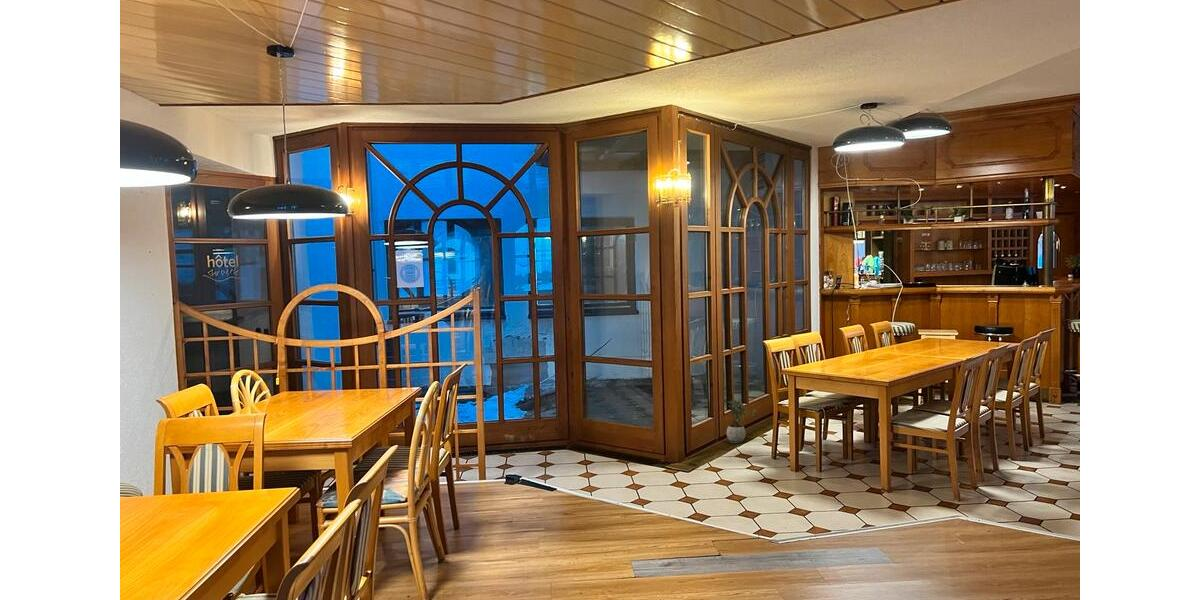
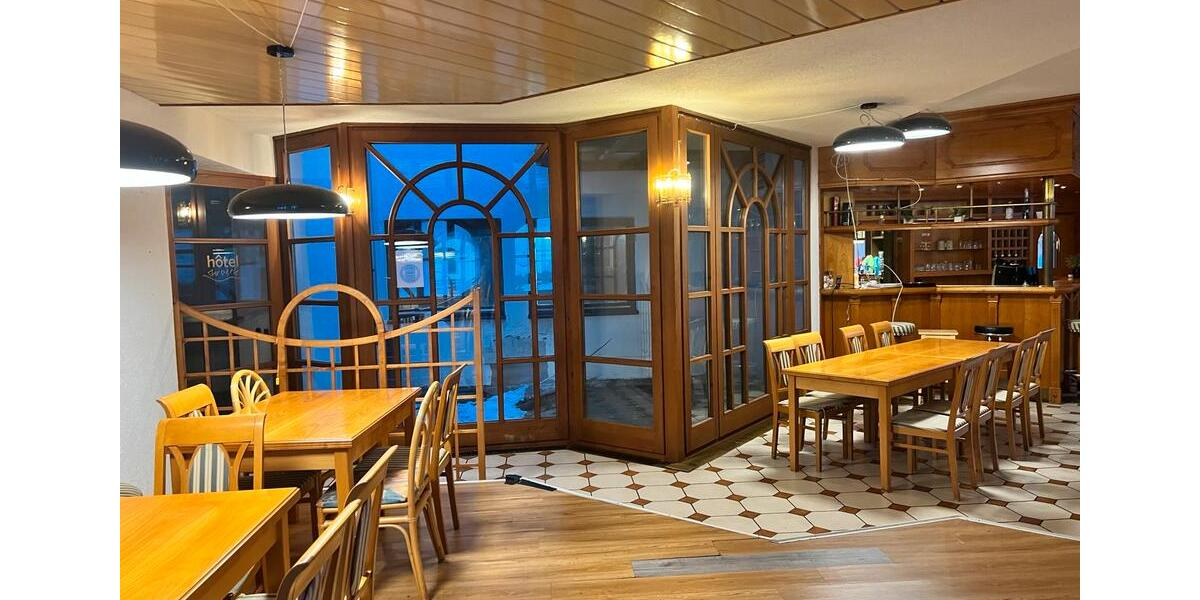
- potted plant (739, 419)
